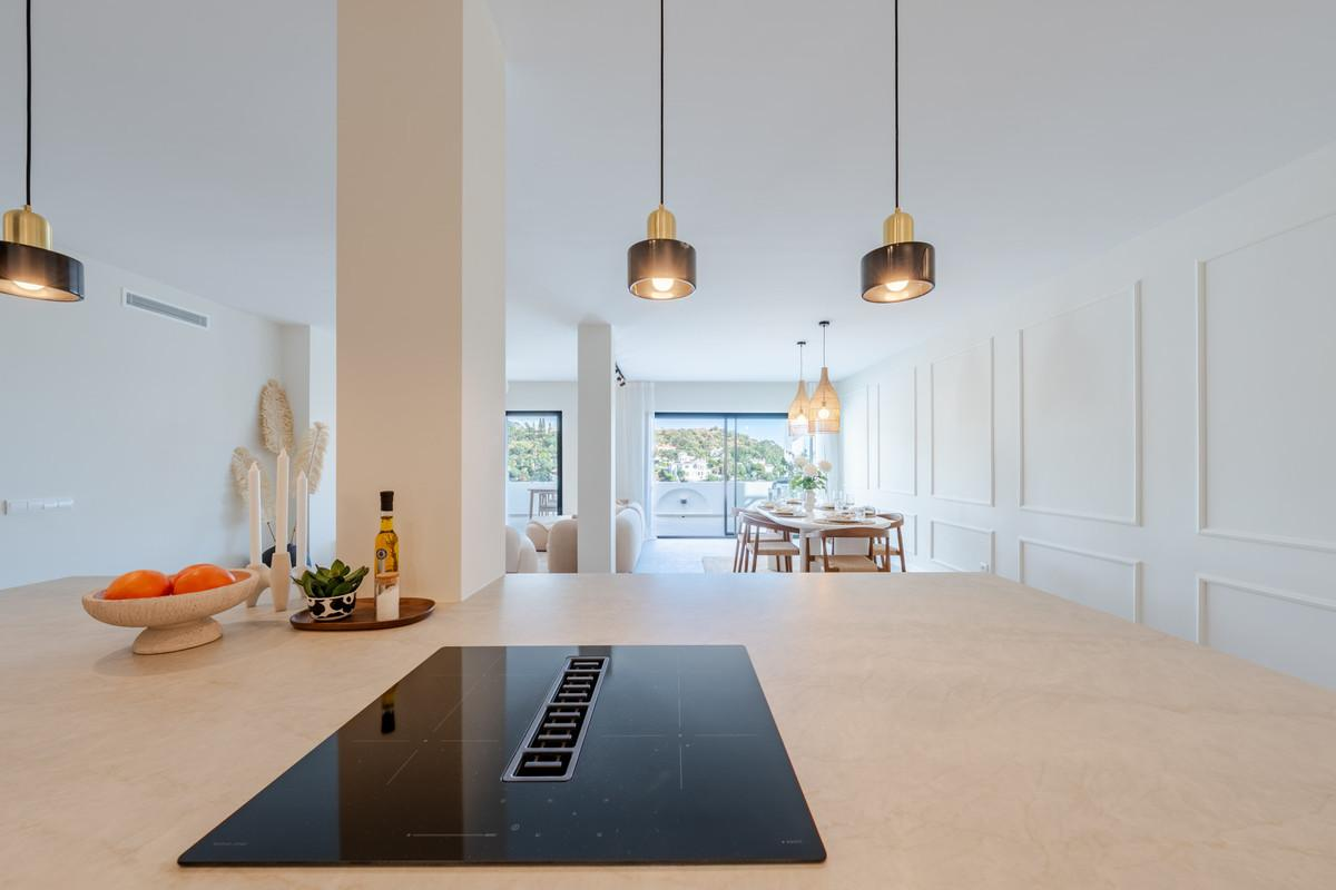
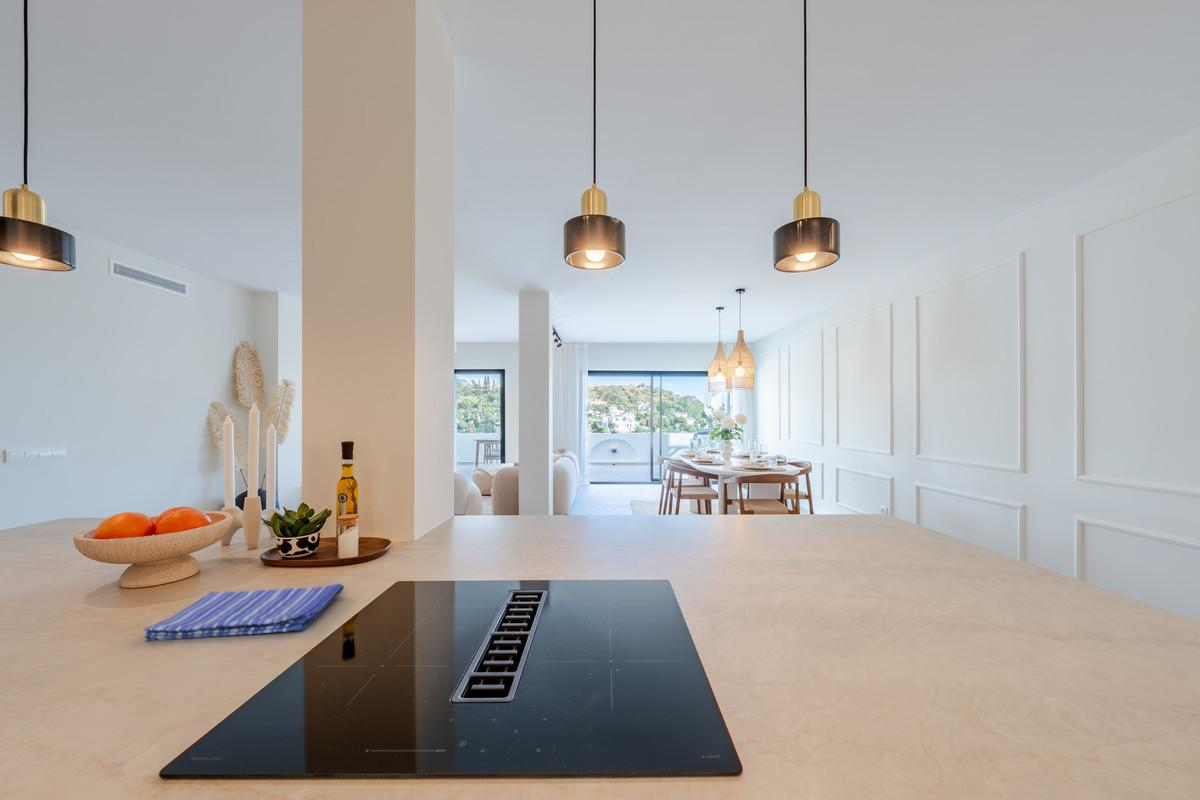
+ dish towel (255, 606)
